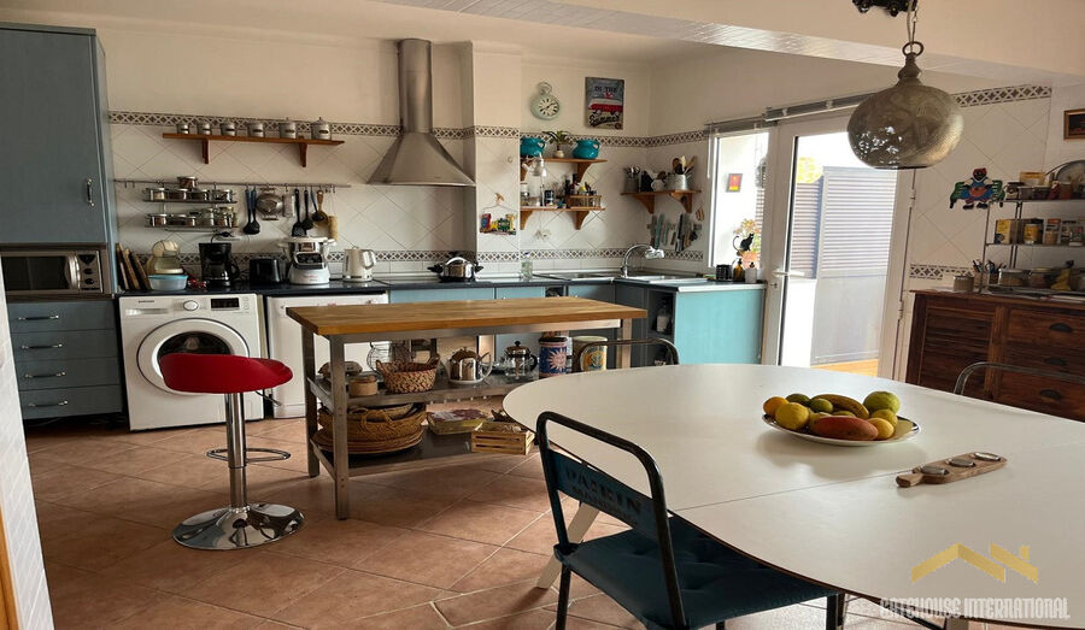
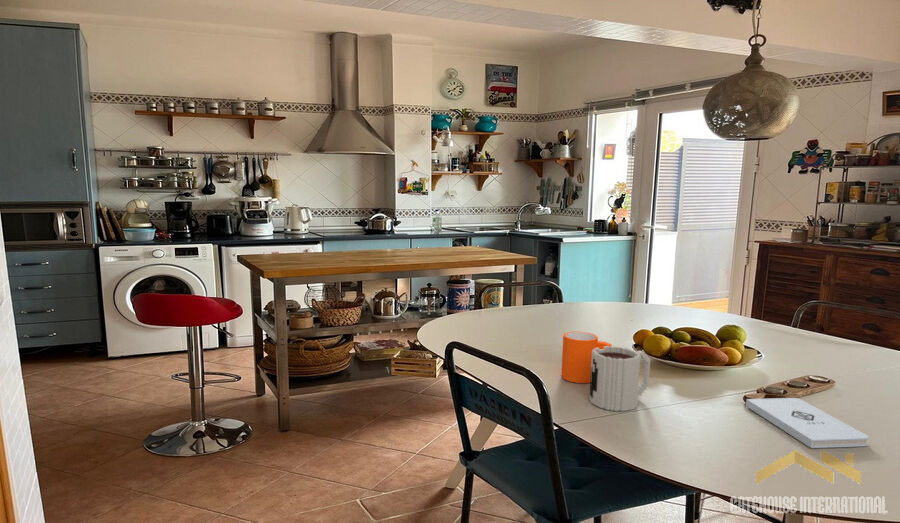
+ notepad (803, 420)
+ mug (623, 376)
+ mug (585, 356)
